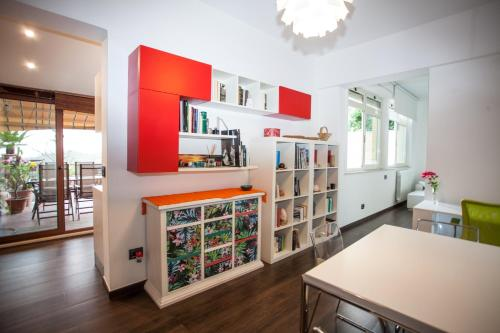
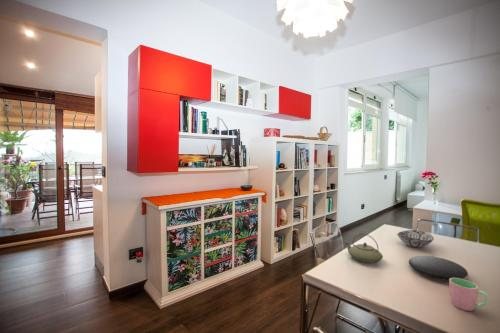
+ decorative bowl (414, 239)
+ plate (436, 266)
+ teapot (362, 246)
+ cup (467, 296)
